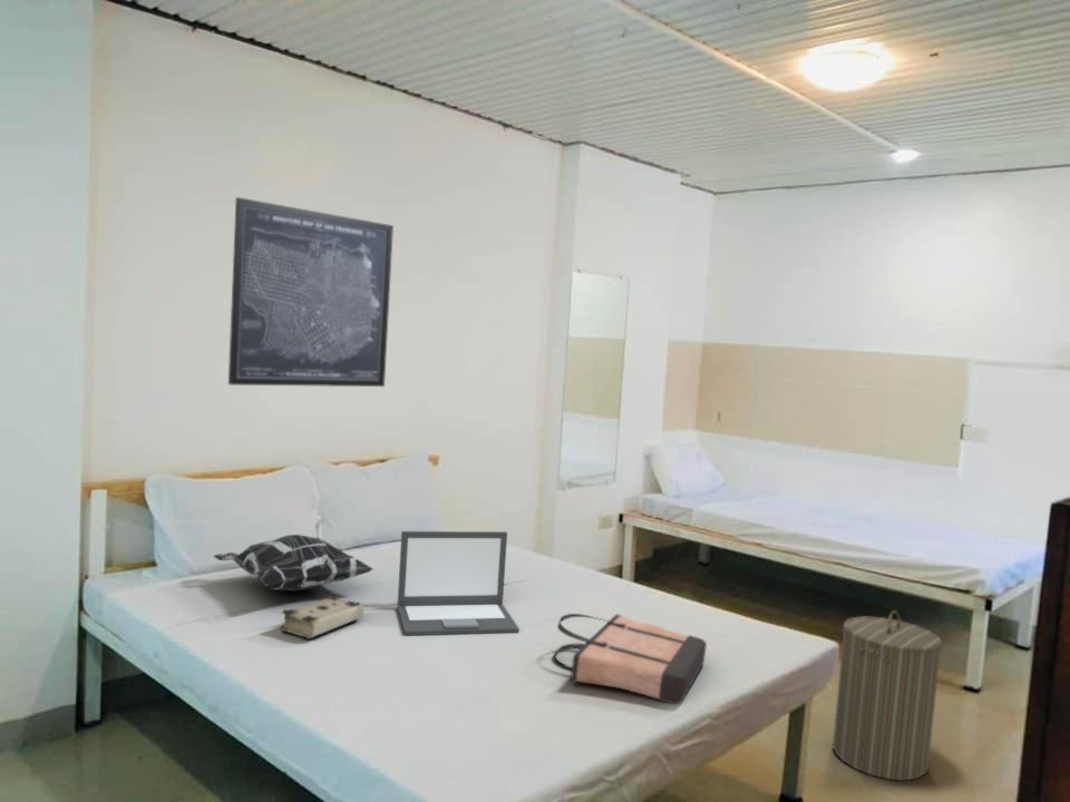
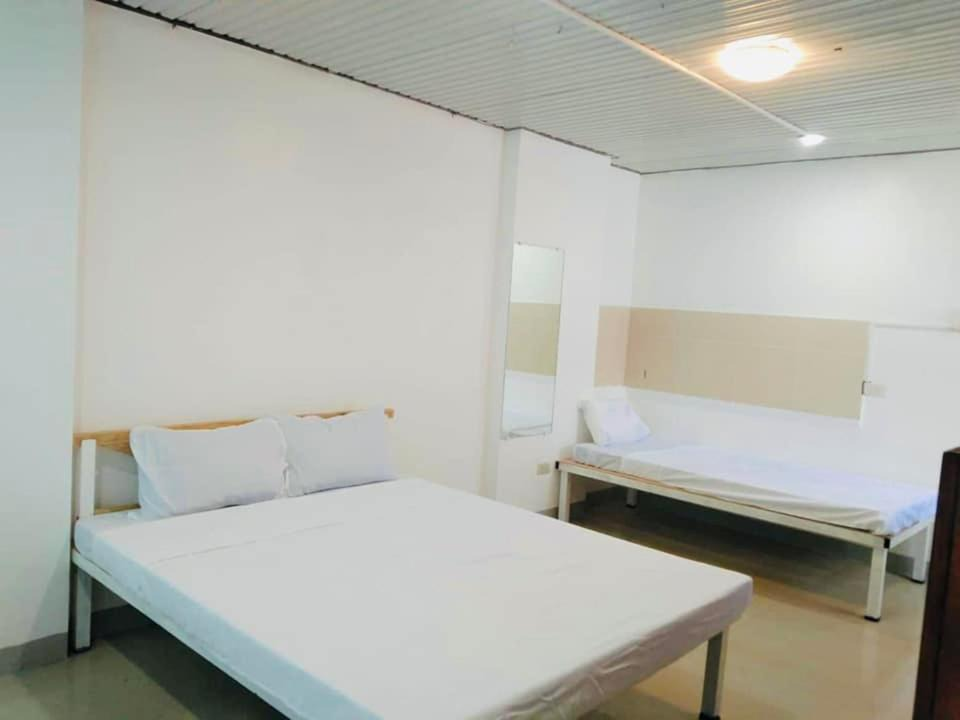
- book (322, 615)
- laundry hamper (886, 684)
- laptop (458, 580)
- decorative pillow (292, 561)
- wall art (315, 300)
- shopping bag (624, 649)
